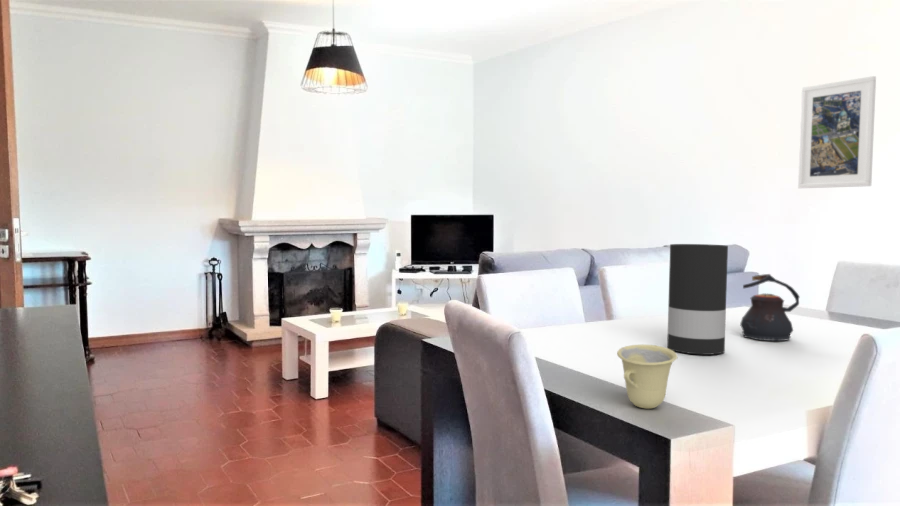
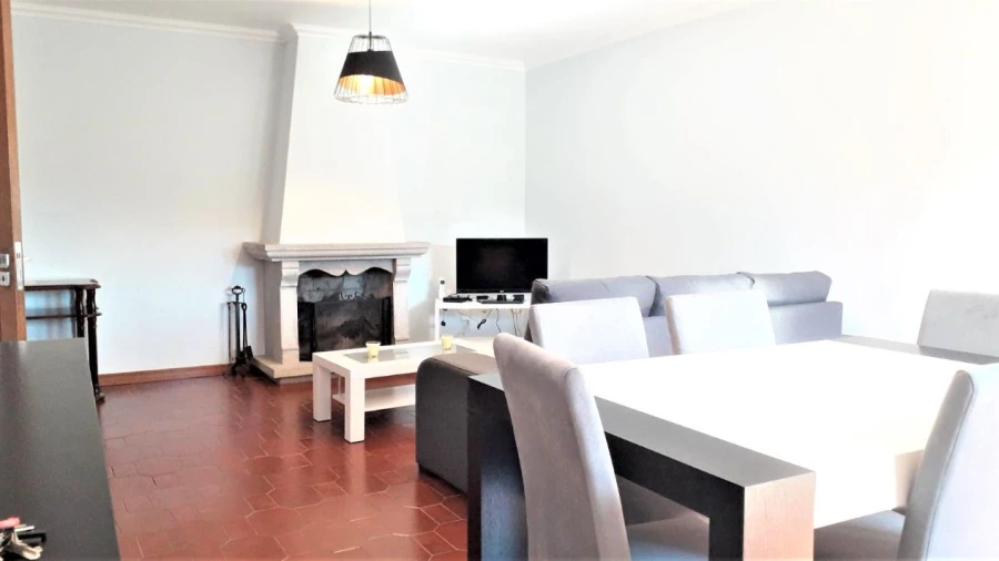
- vase (697, 297)
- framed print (835, 134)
- cup (646, 378)
- teapot (768, 305)
